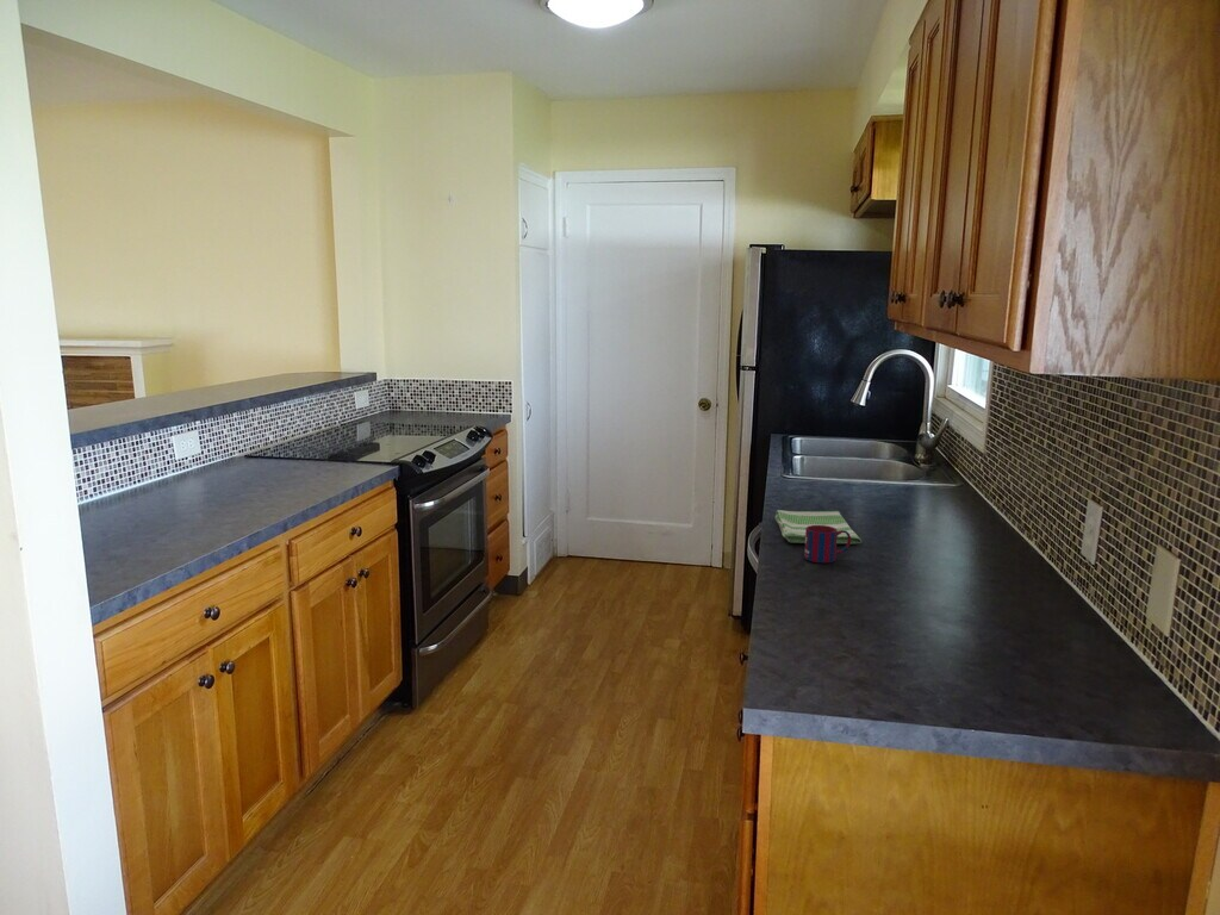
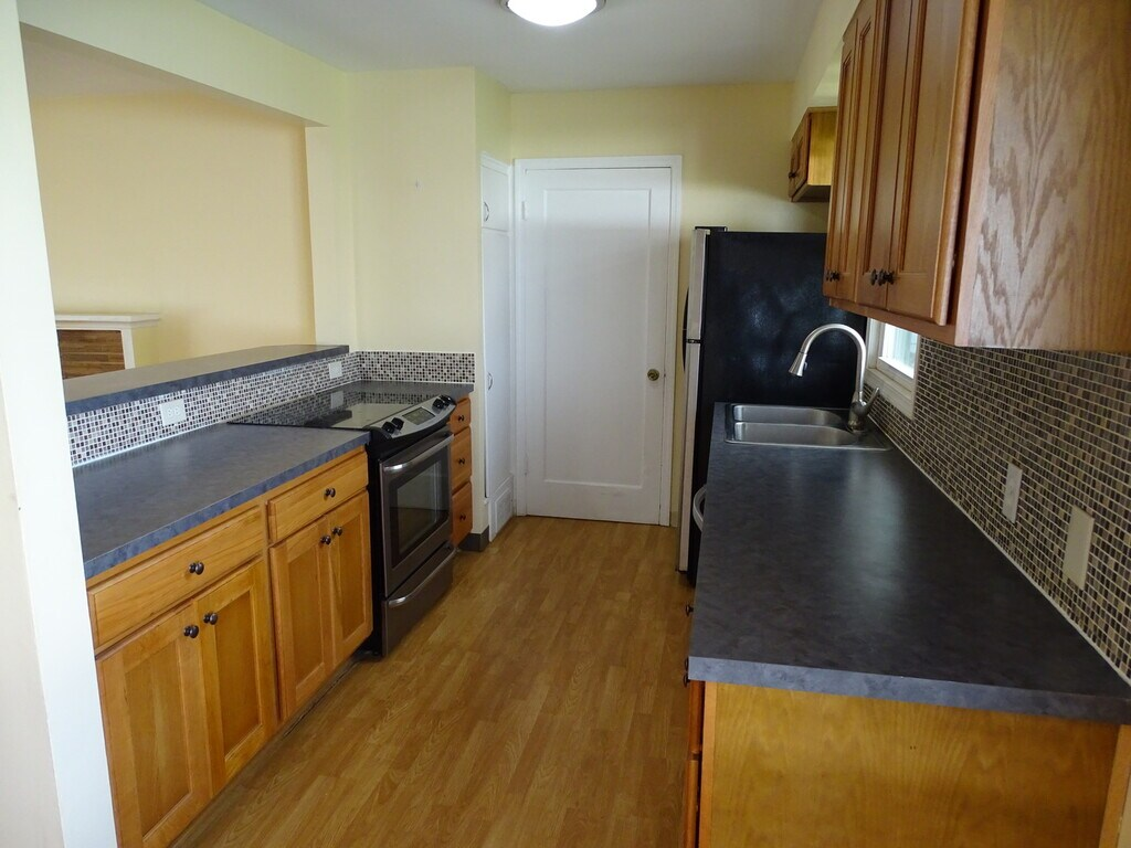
- mug (828, 543)
- dish towel (814, 524)
